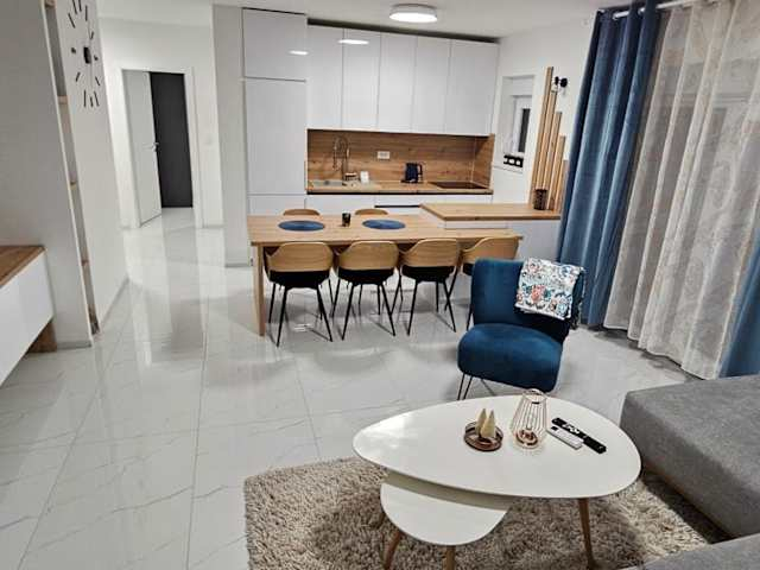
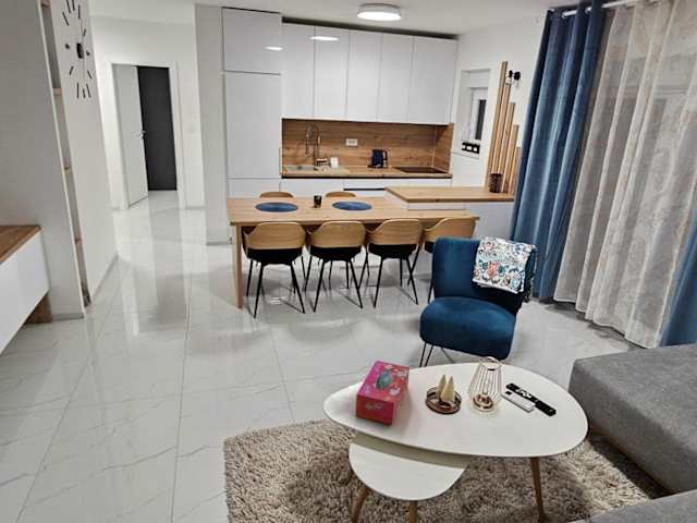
+ tissue box (383, 390)
